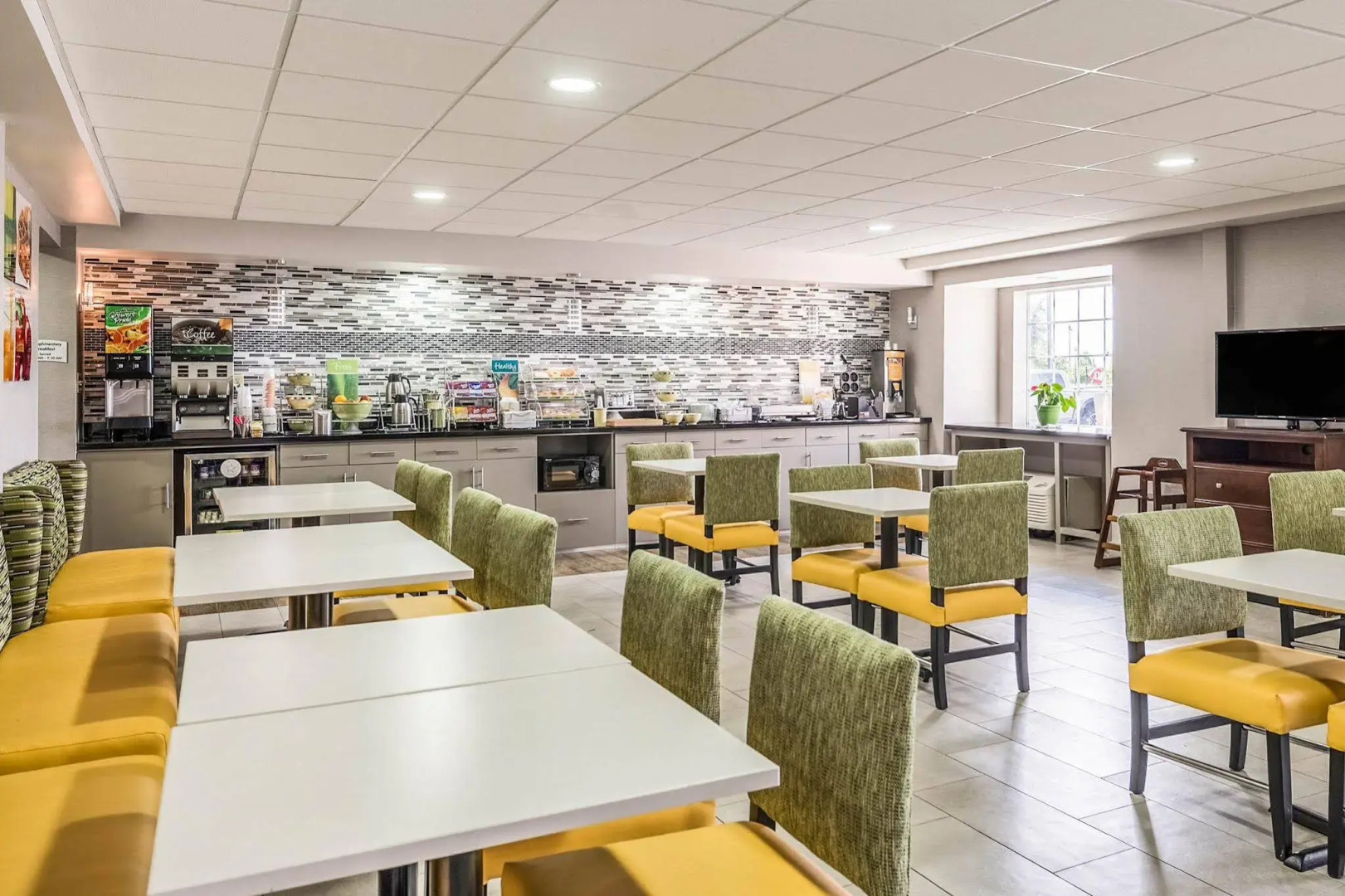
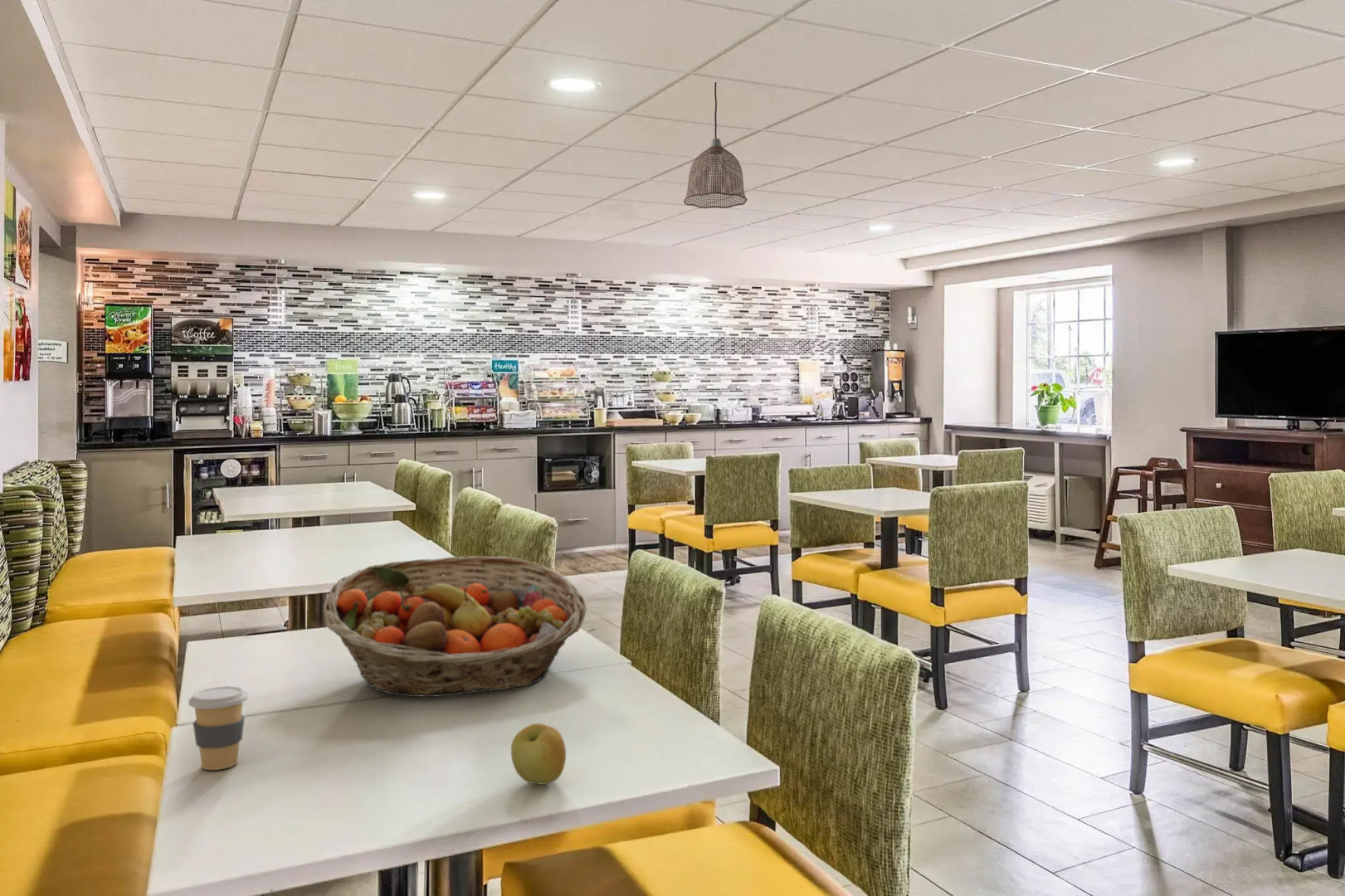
+ apple (538, 754)
+ pendant lamp (715, 142)
+ fruit basket (458, 621)
+ coffee cup (218, 728)
